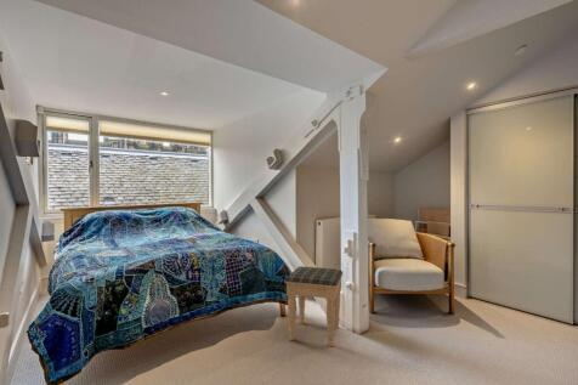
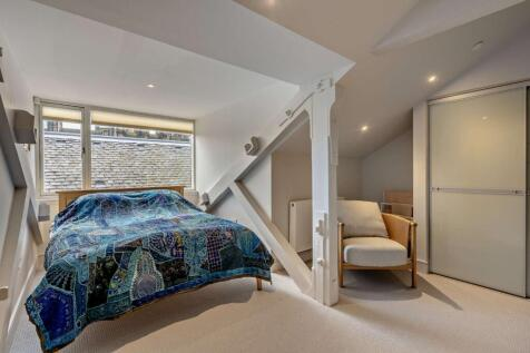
- footstool (314, 296)
